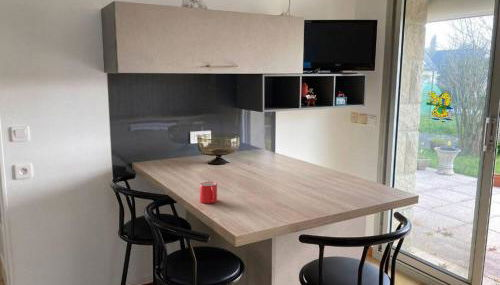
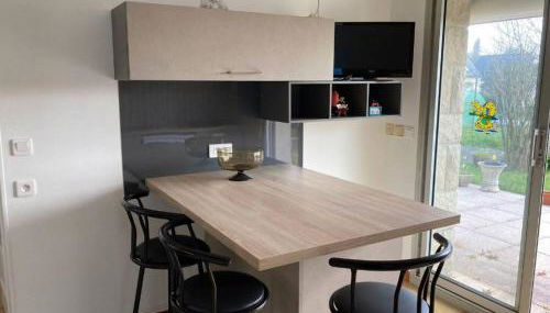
- mug (210, 193)
